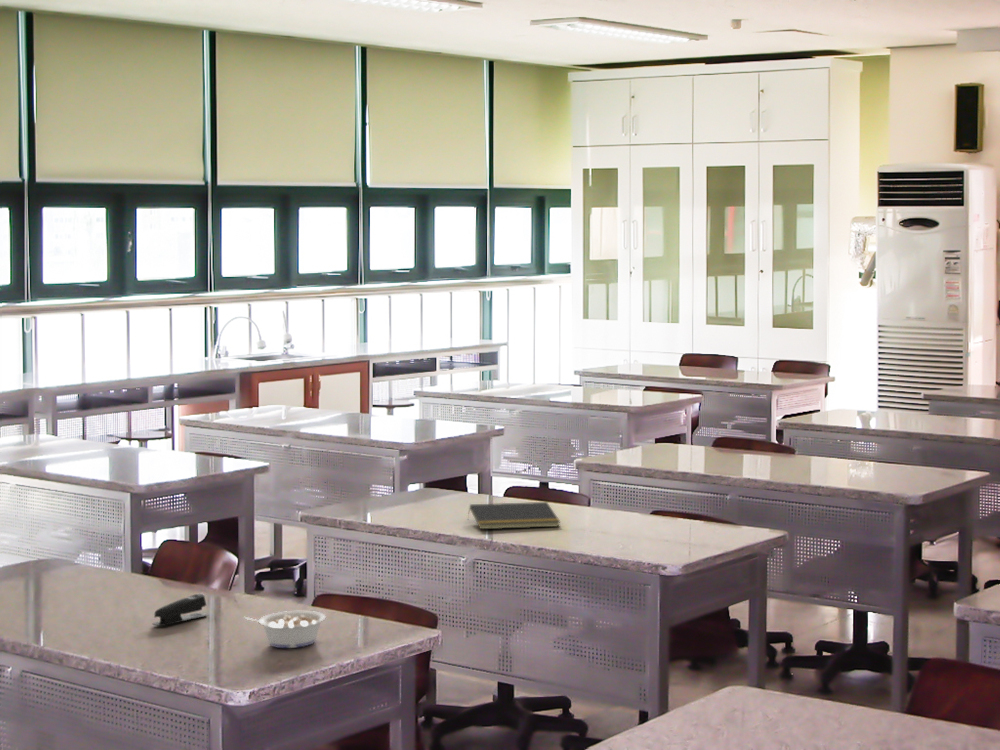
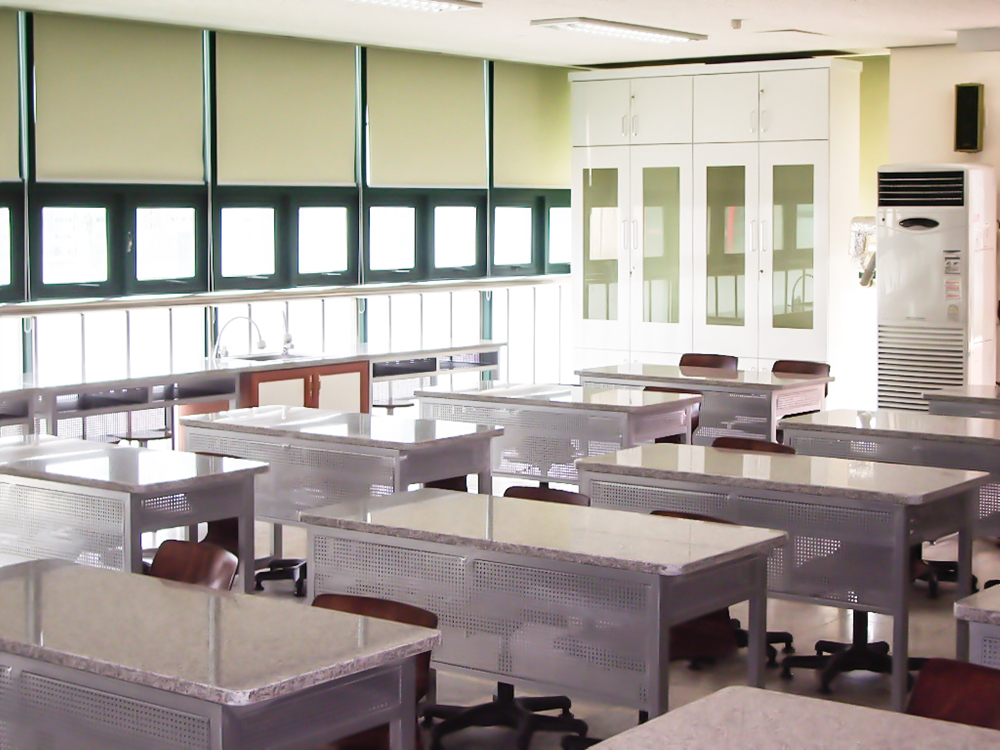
- legume (290, 628)
- stapler (180, 609)
- notepad (514, 515)
